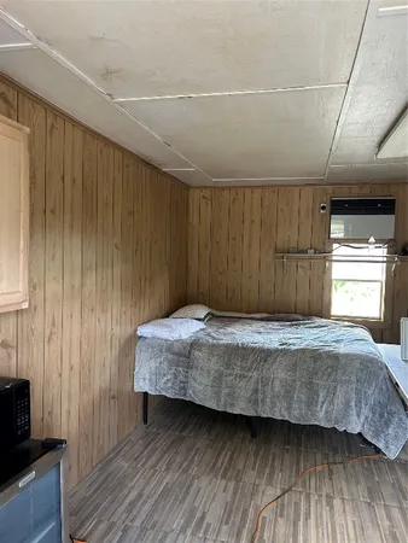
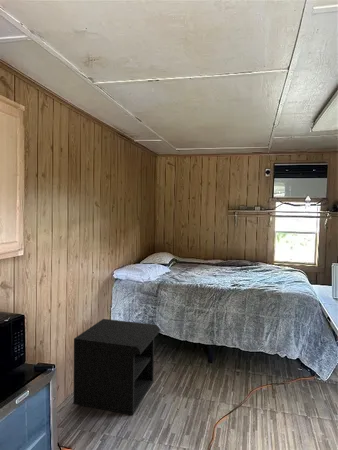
+ nightstand (119, 362)
